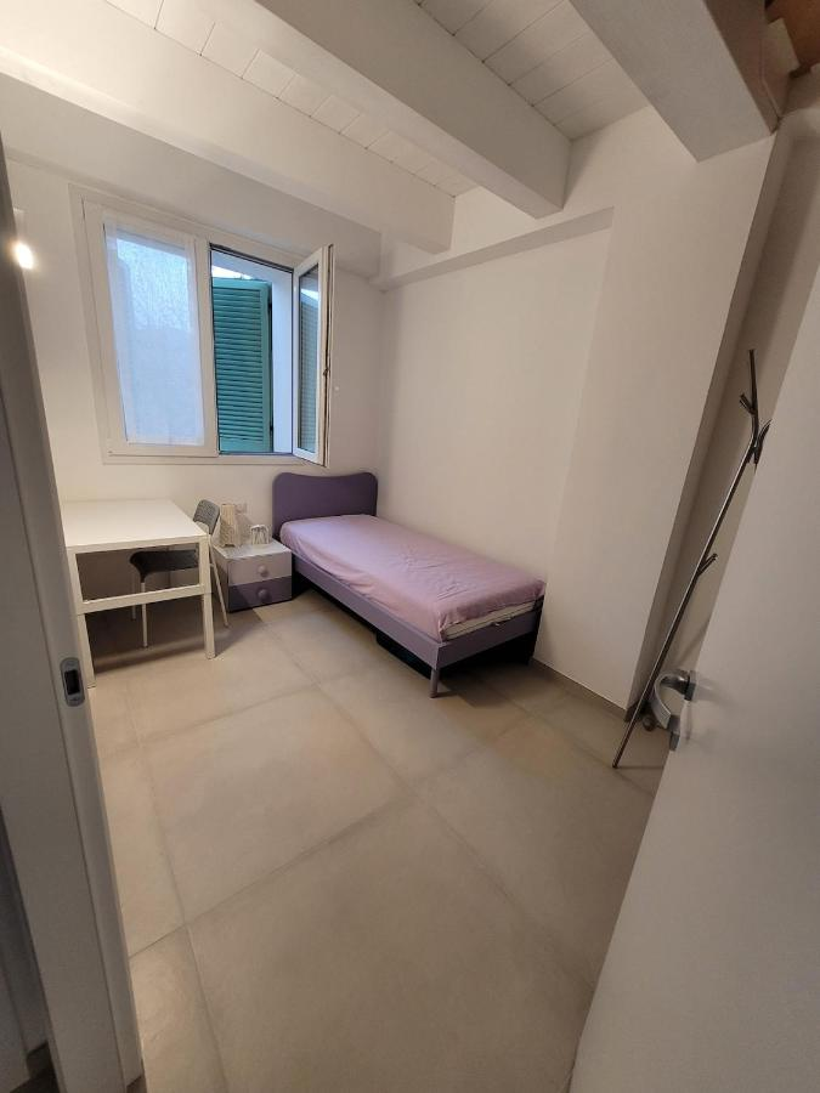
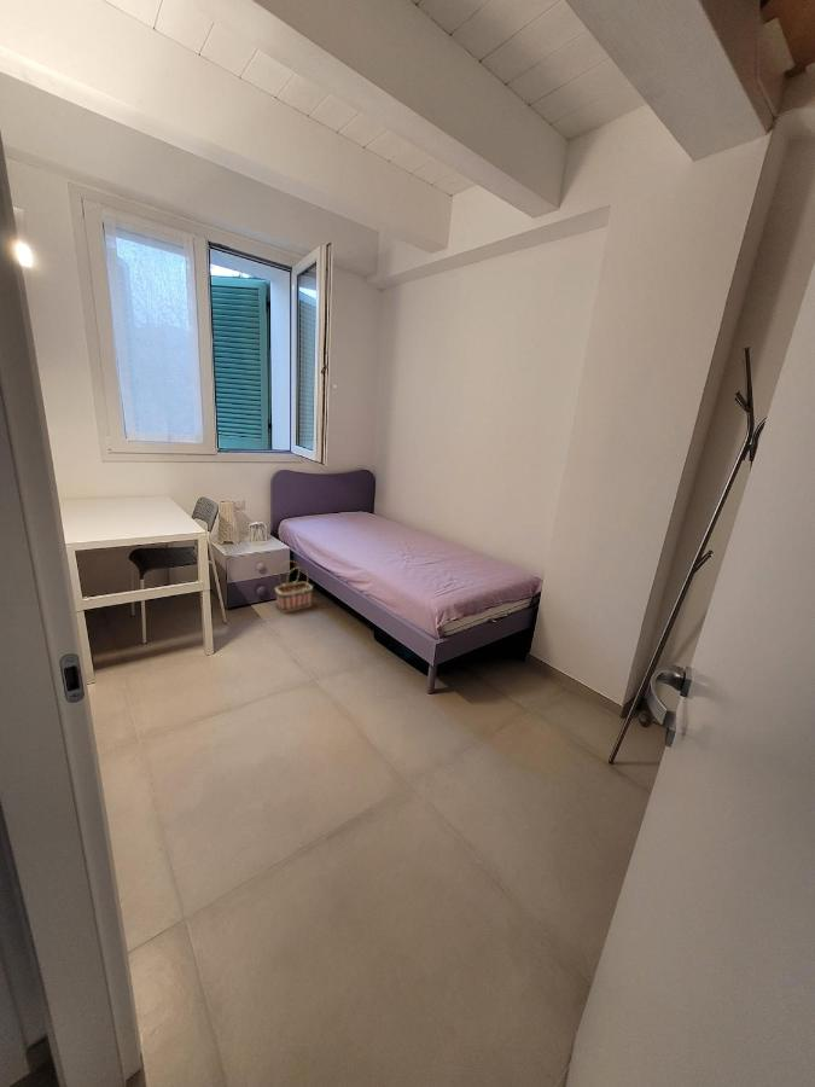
+ basket (293, 585)
